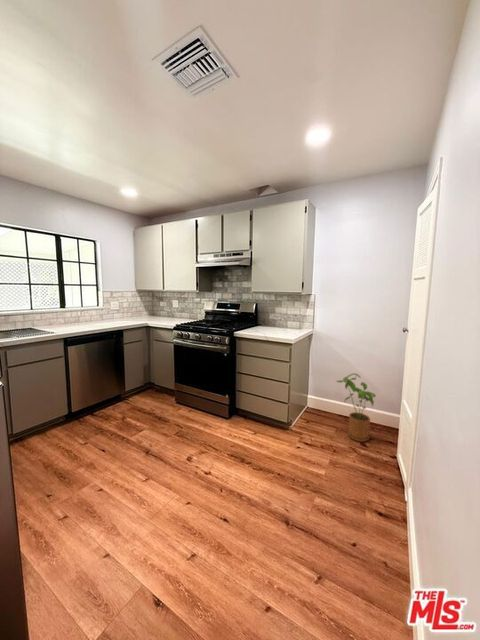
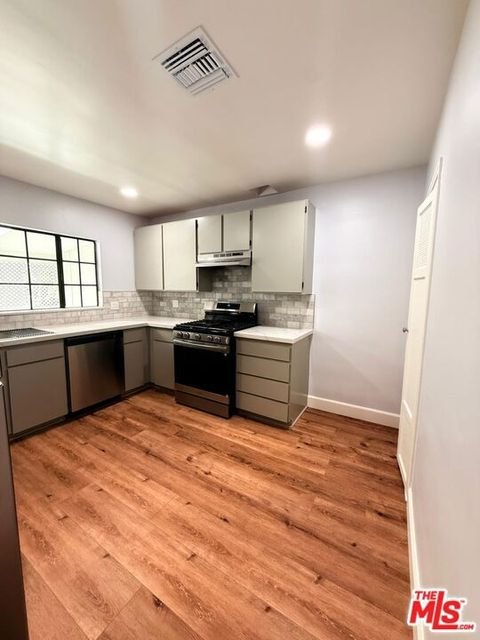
- house plant (359, 406)
